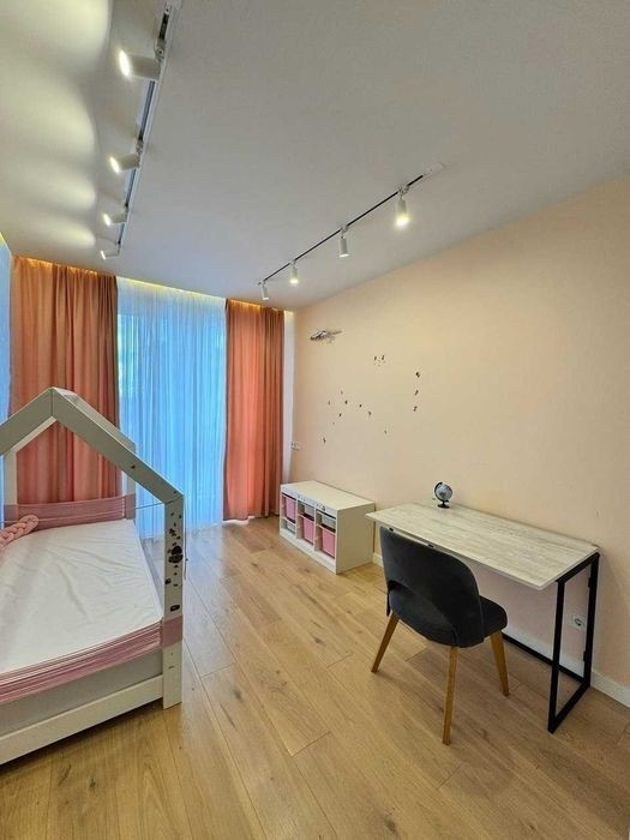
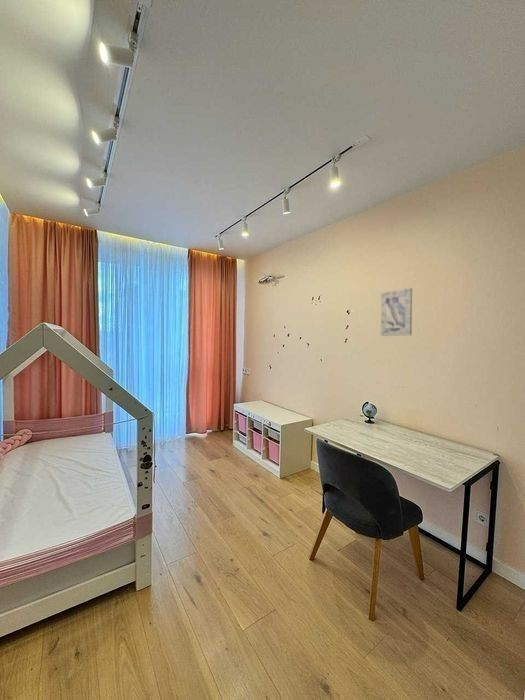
+ wall art (395, 313)
